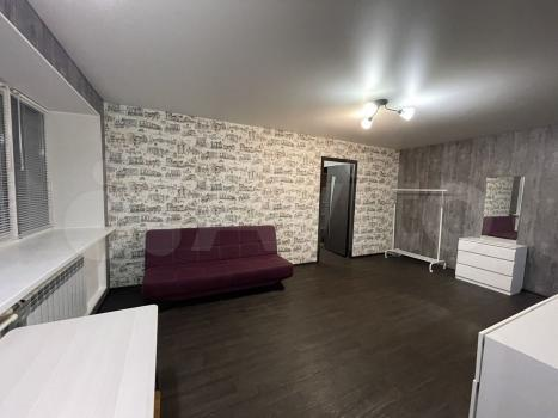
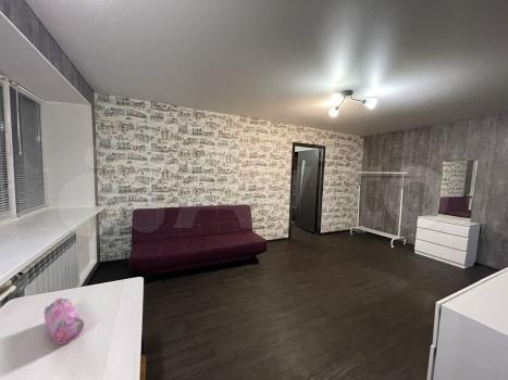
+ pencil case (63, 318)
